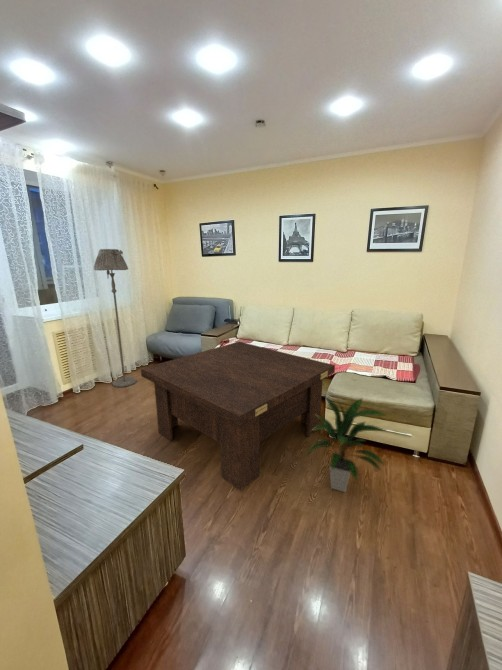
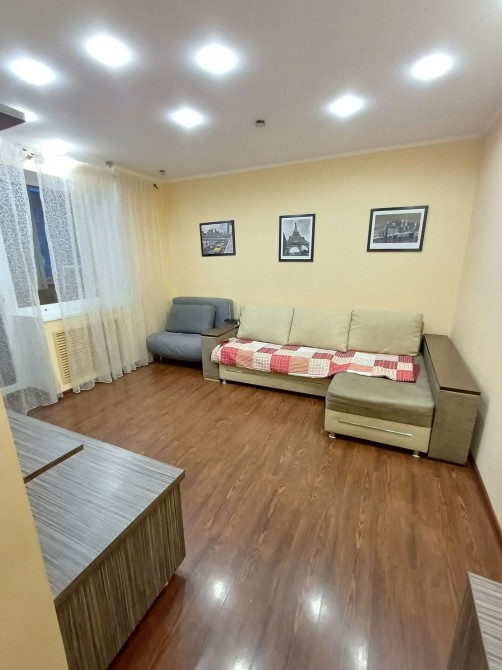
- floor lamp (117, 319)
- coffee table (240, 399)
- indoor plant (344, 442)
